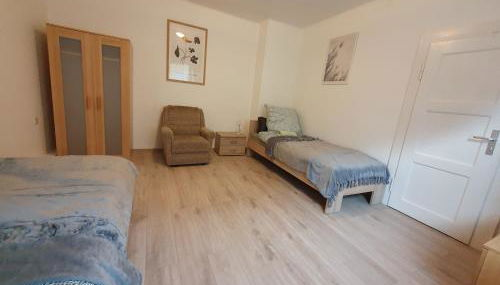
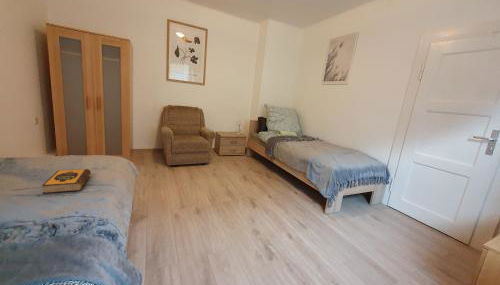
+ hardback book (69, 179)
